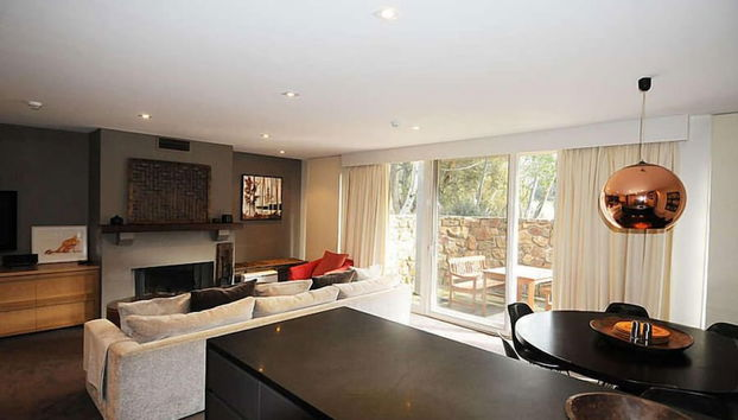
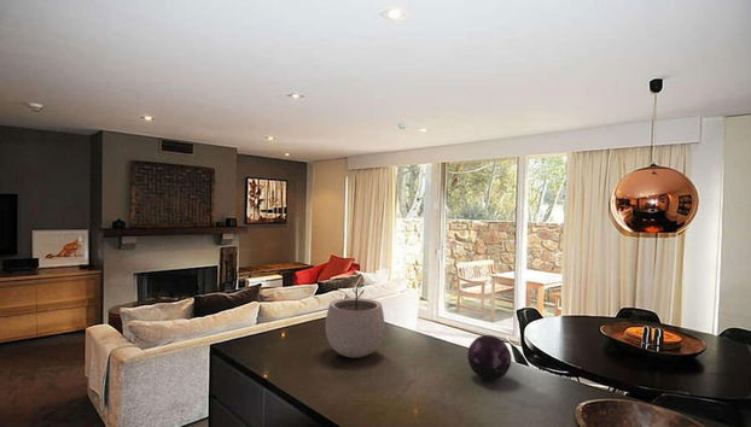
+ decorative orb (489, 357)
+ plant pot (355, 317)
